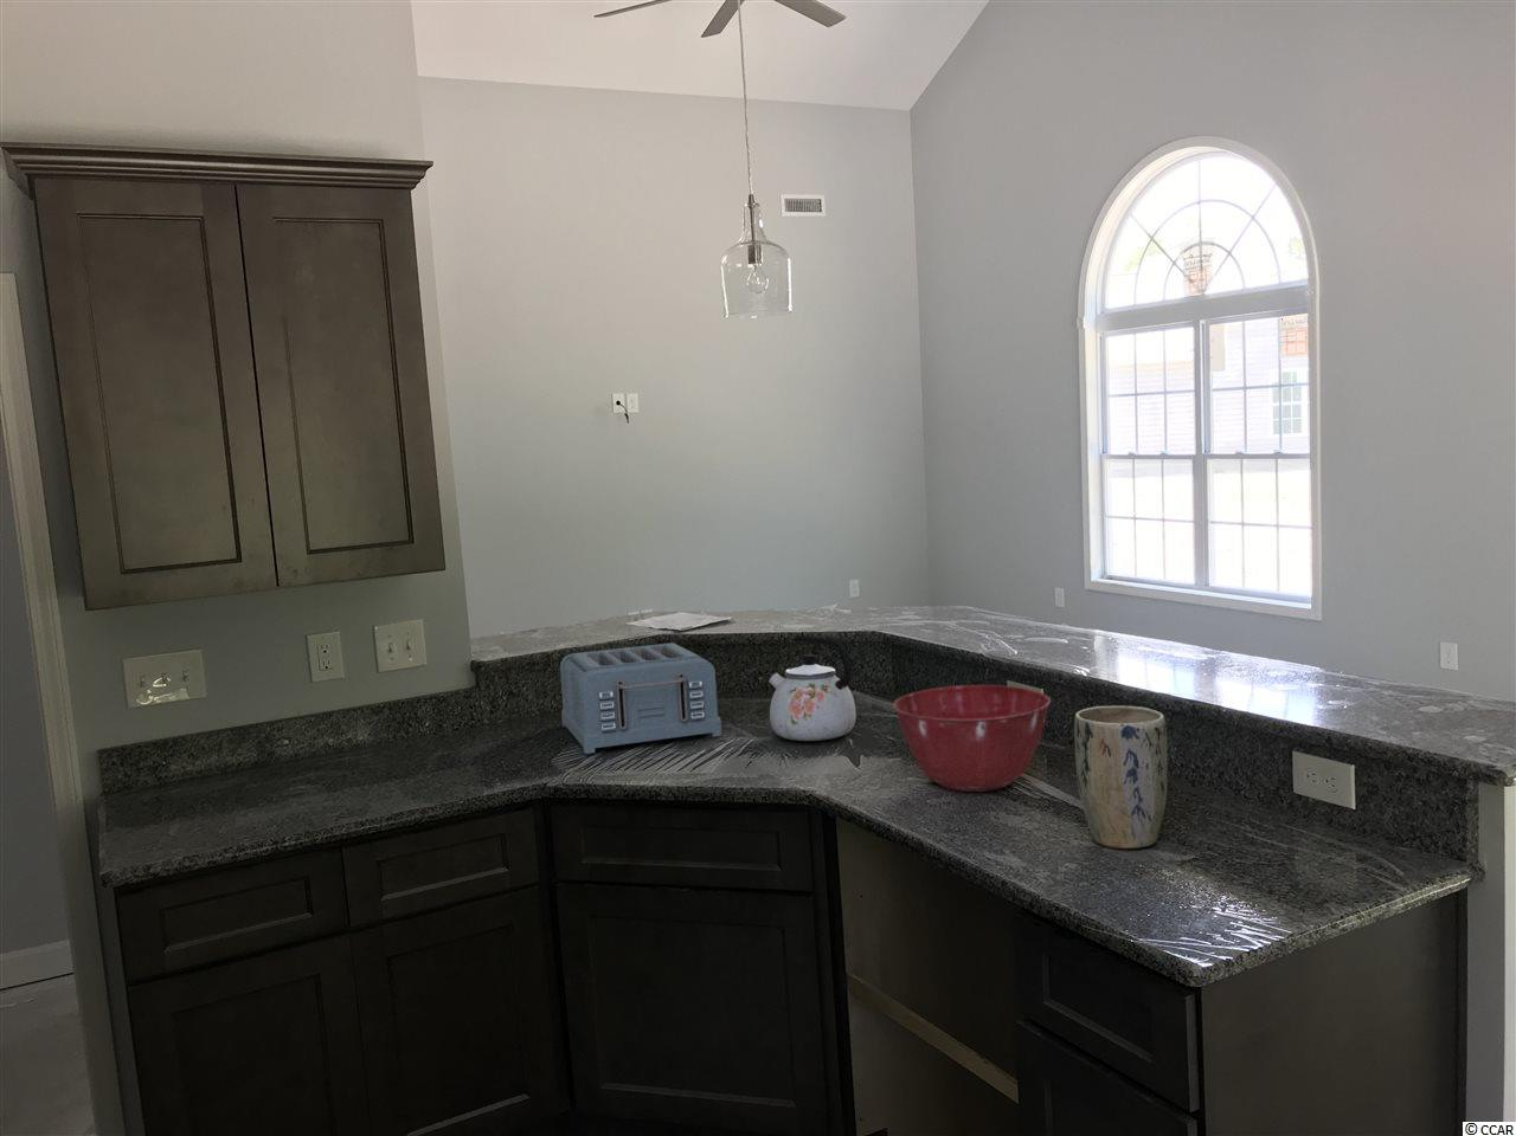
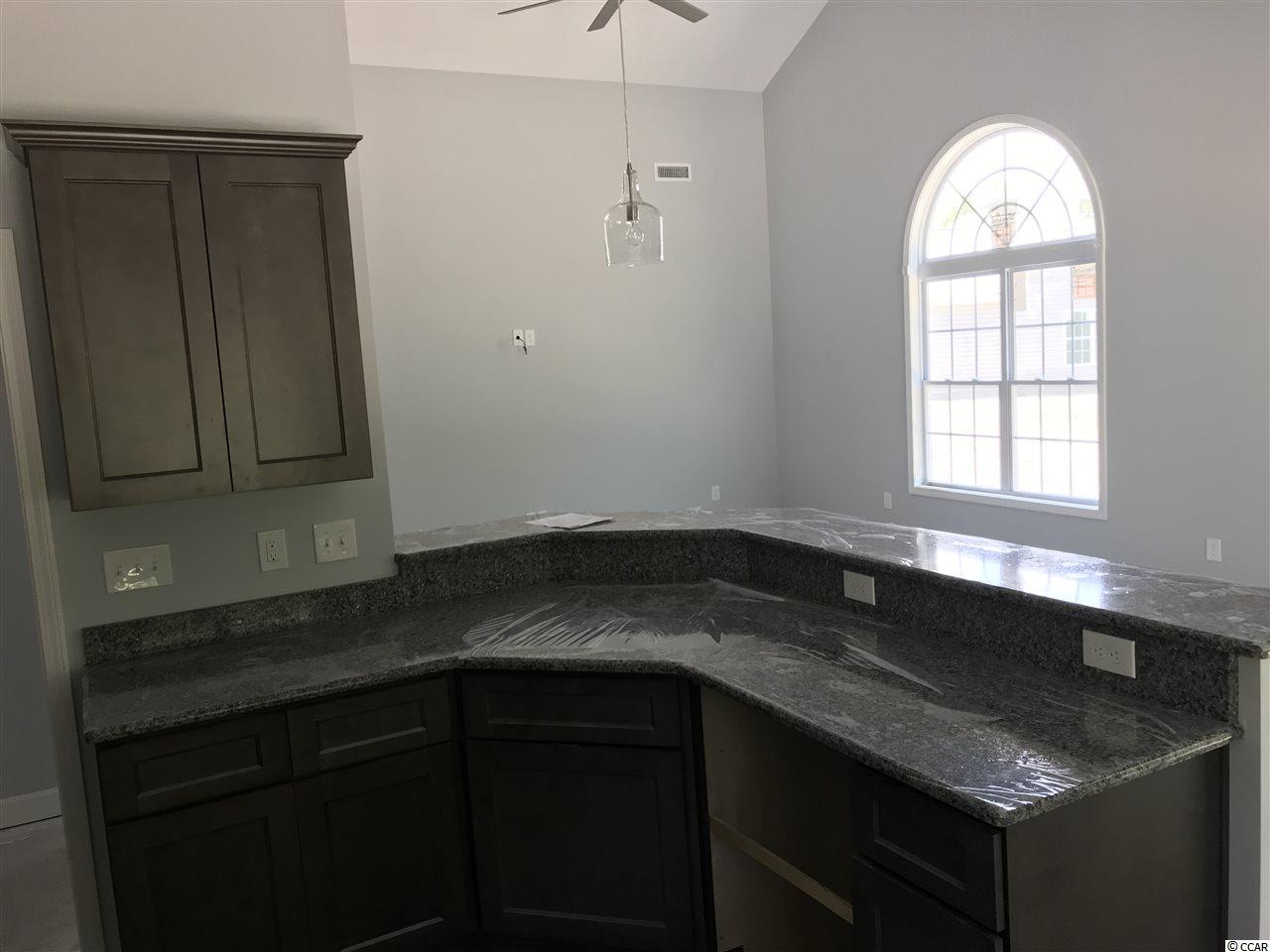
- plant pot (1121, 777)
- kettle (811, 685)
- mixing bowl (972, 741)
- toaster (639, 693)
